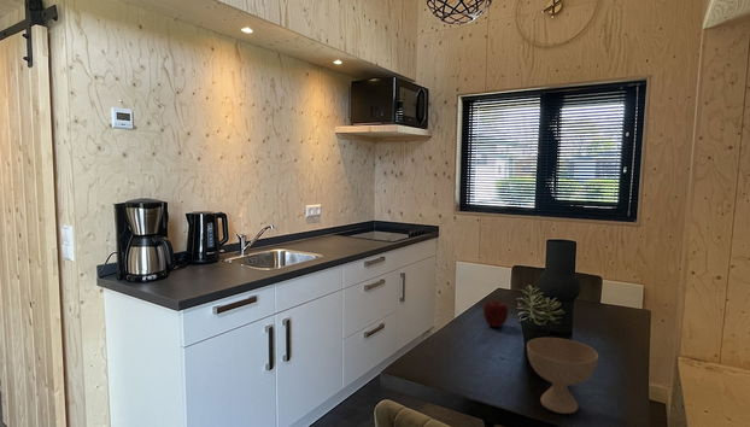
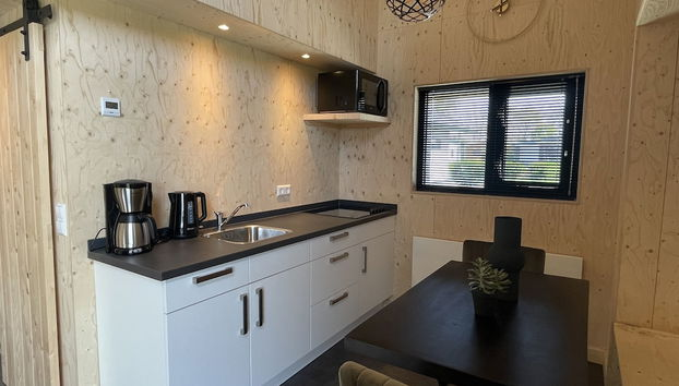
- apple (494, 312)
- bowl (559, 376)
